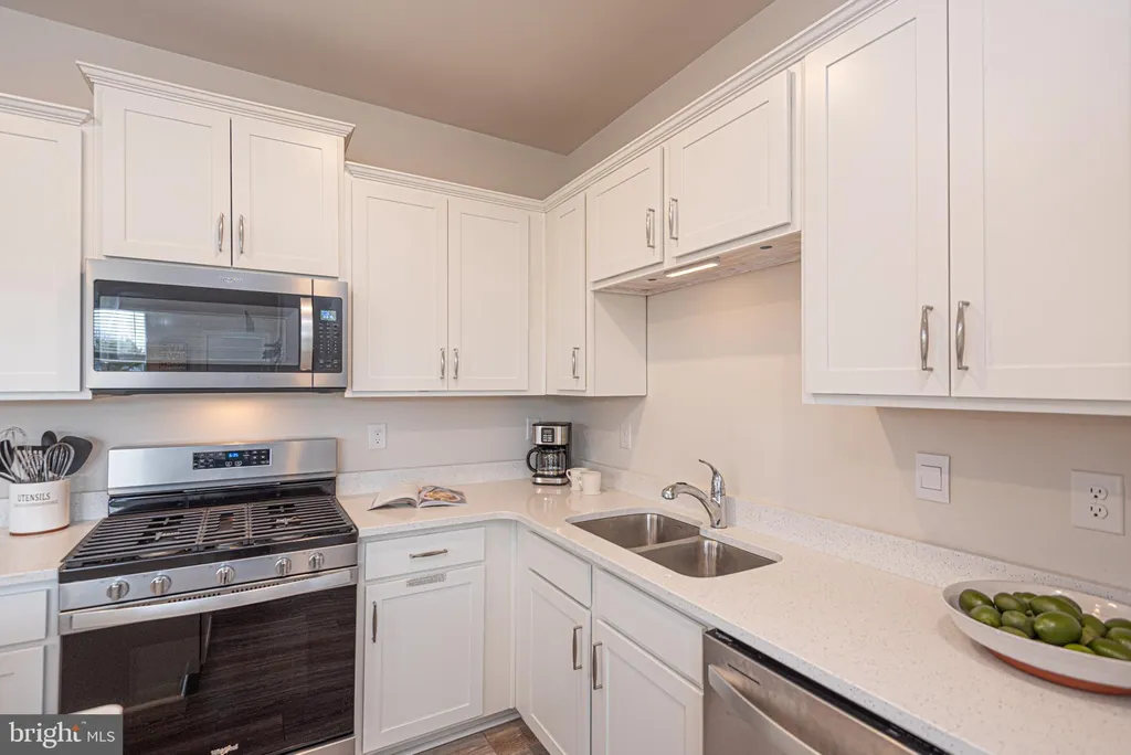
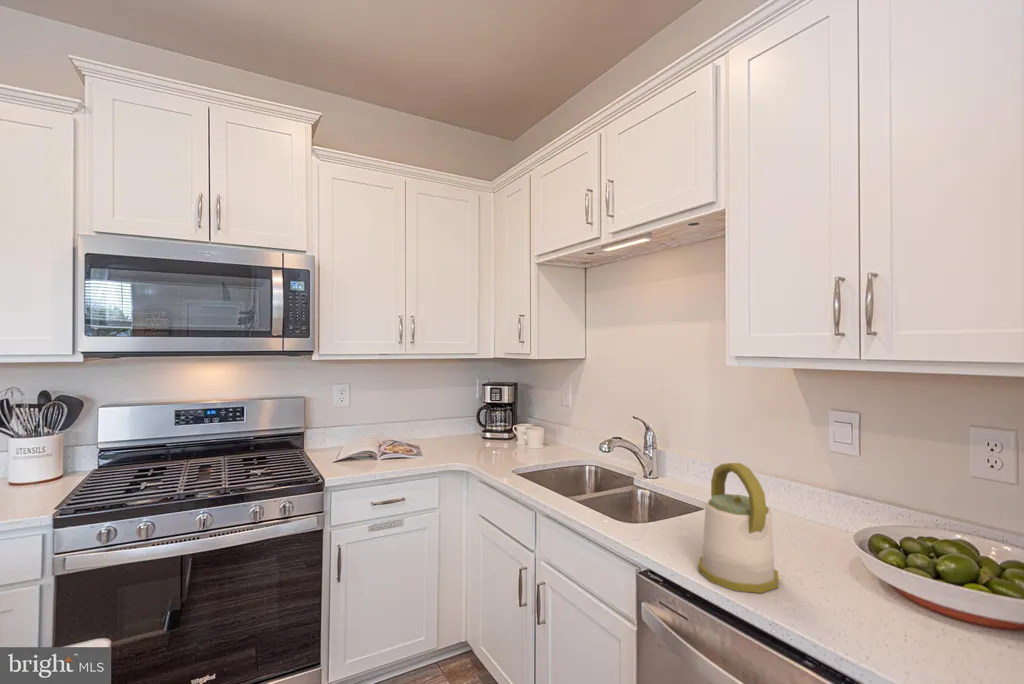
+ kettle (733, 516)
